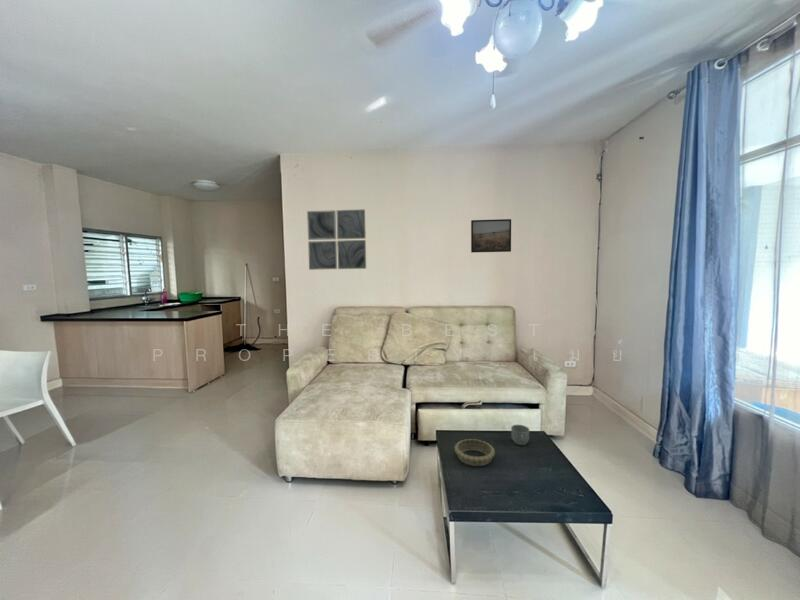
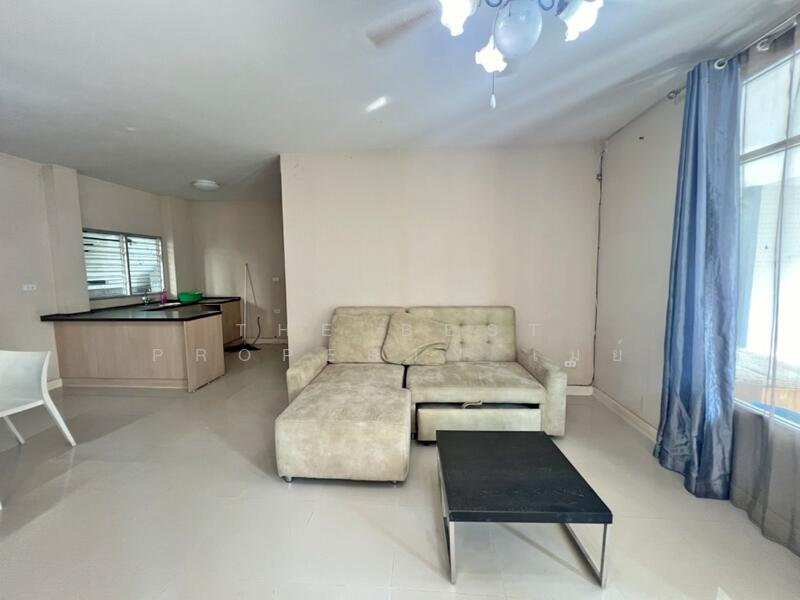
- wall art (337, 241)
- mug (520, 436)
- decorative bowl (475, 450)
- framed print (491, 235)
